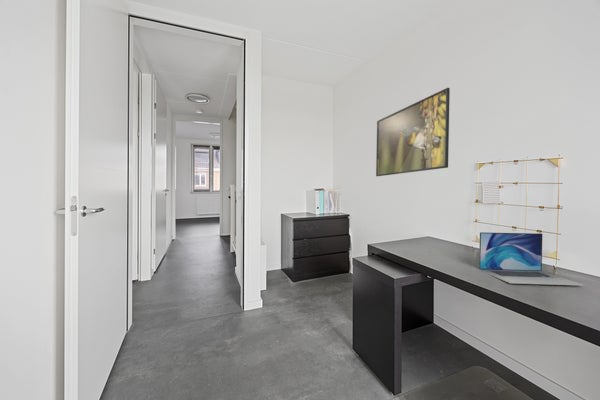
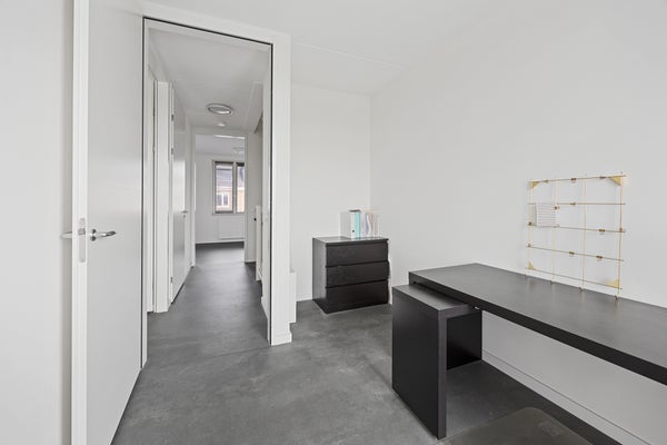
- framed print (406, 140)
- laptop (526, 256)
